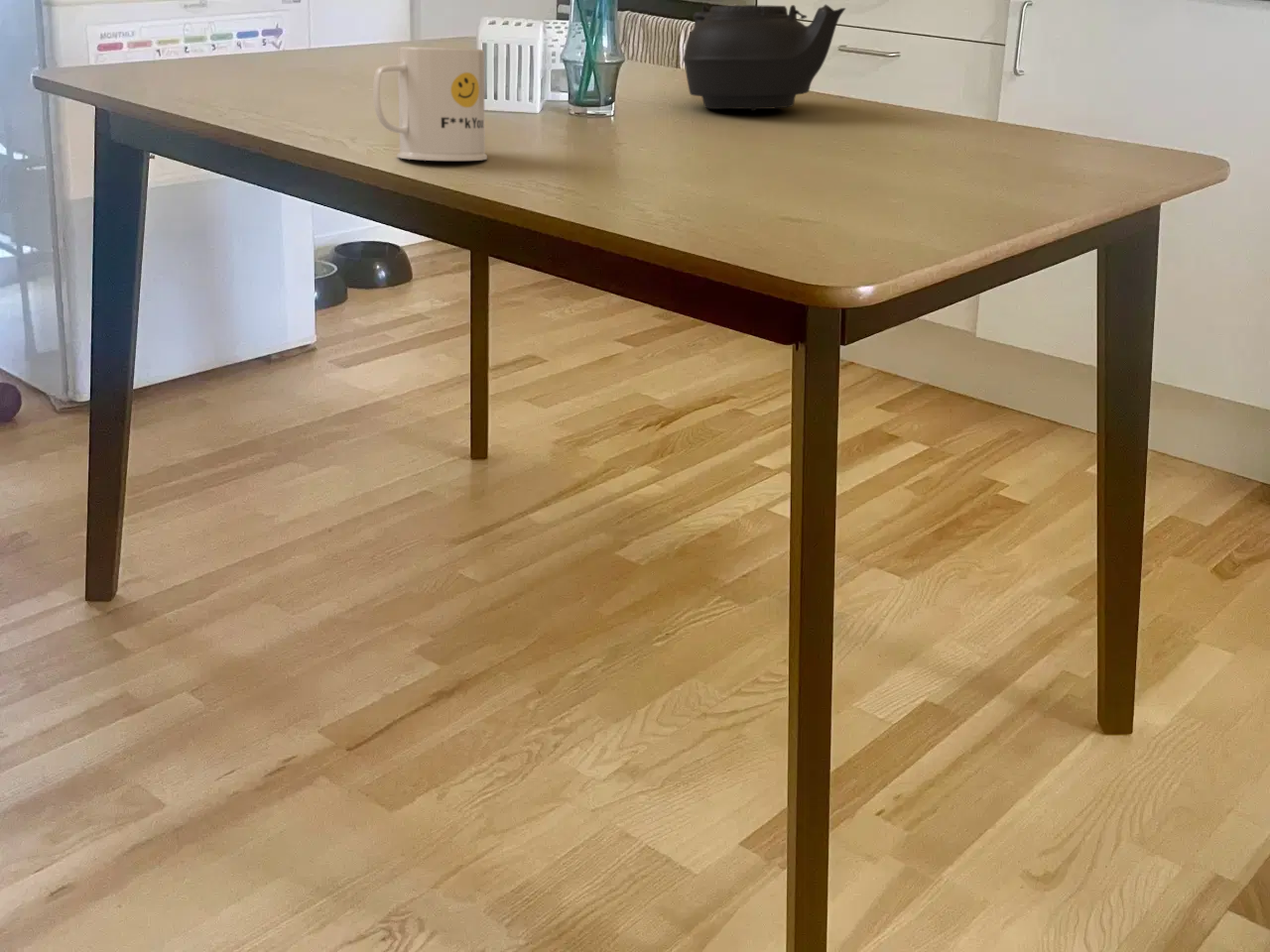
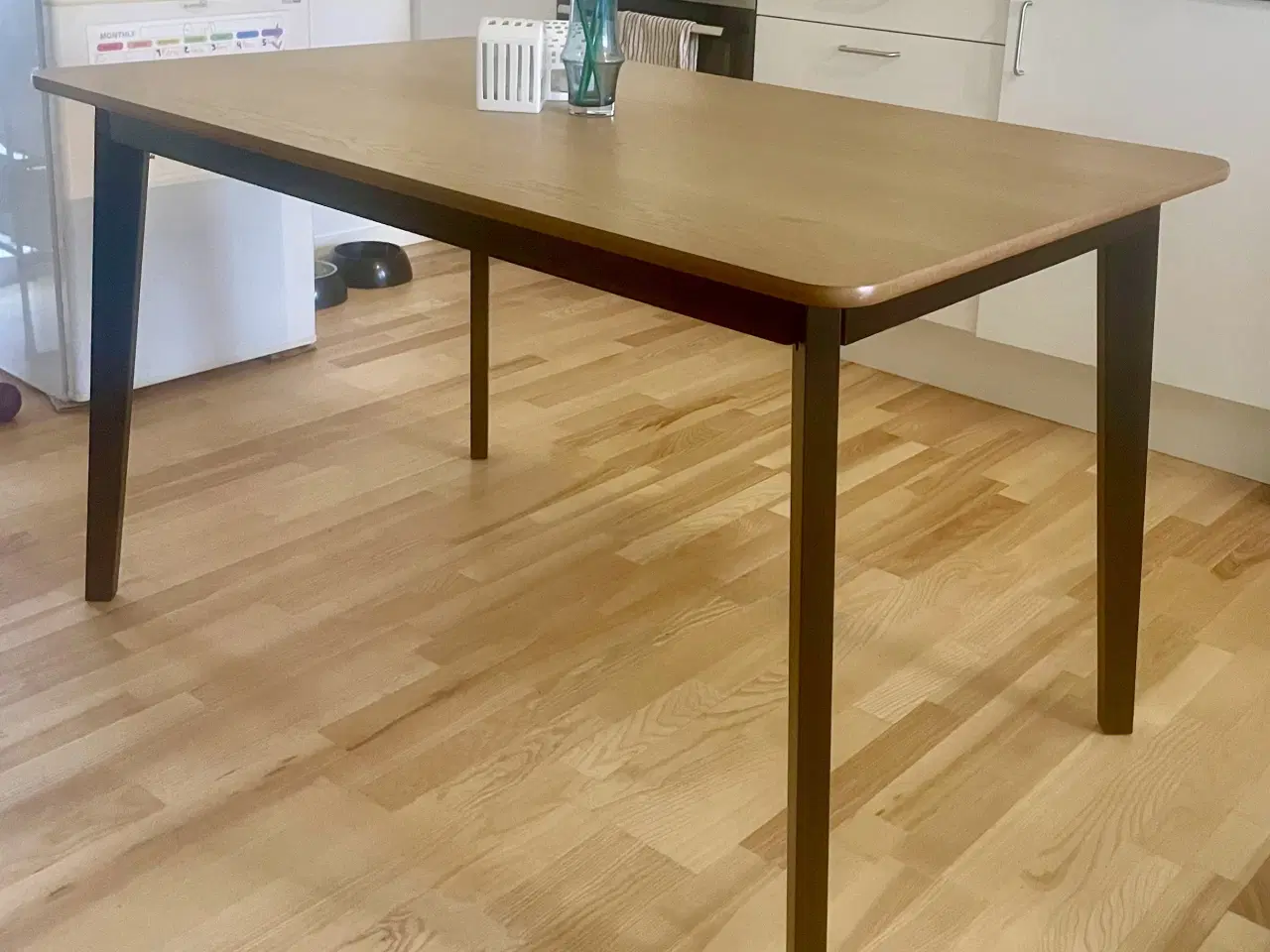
- mug (431, 103)
- teapot (762, 58)
